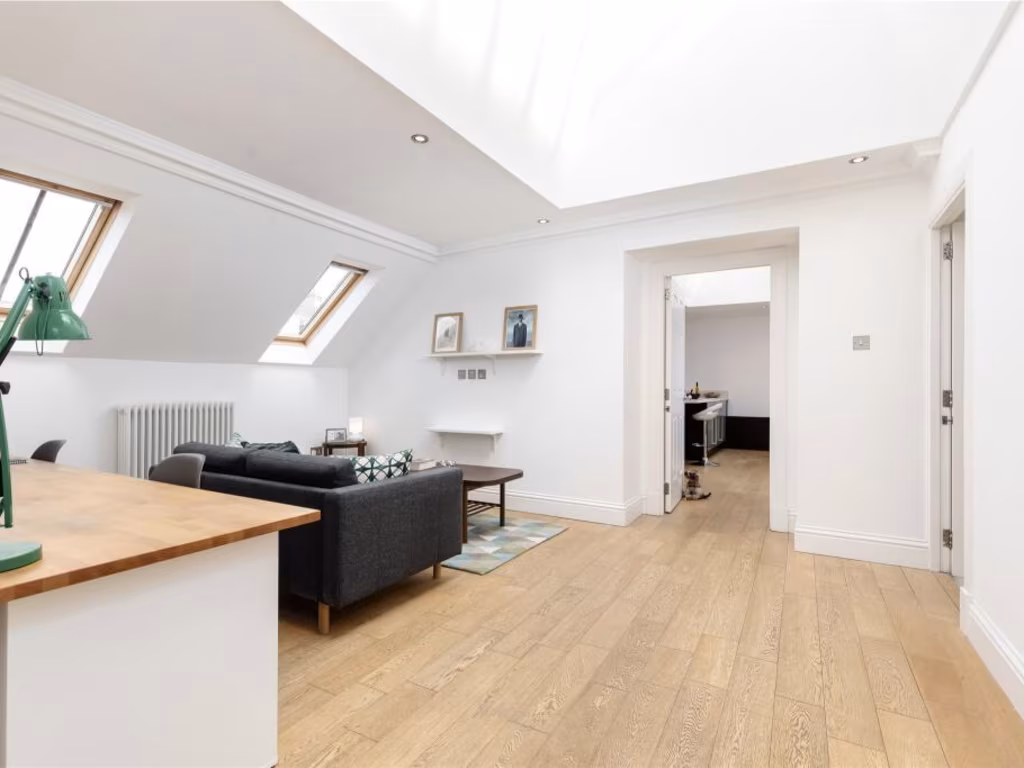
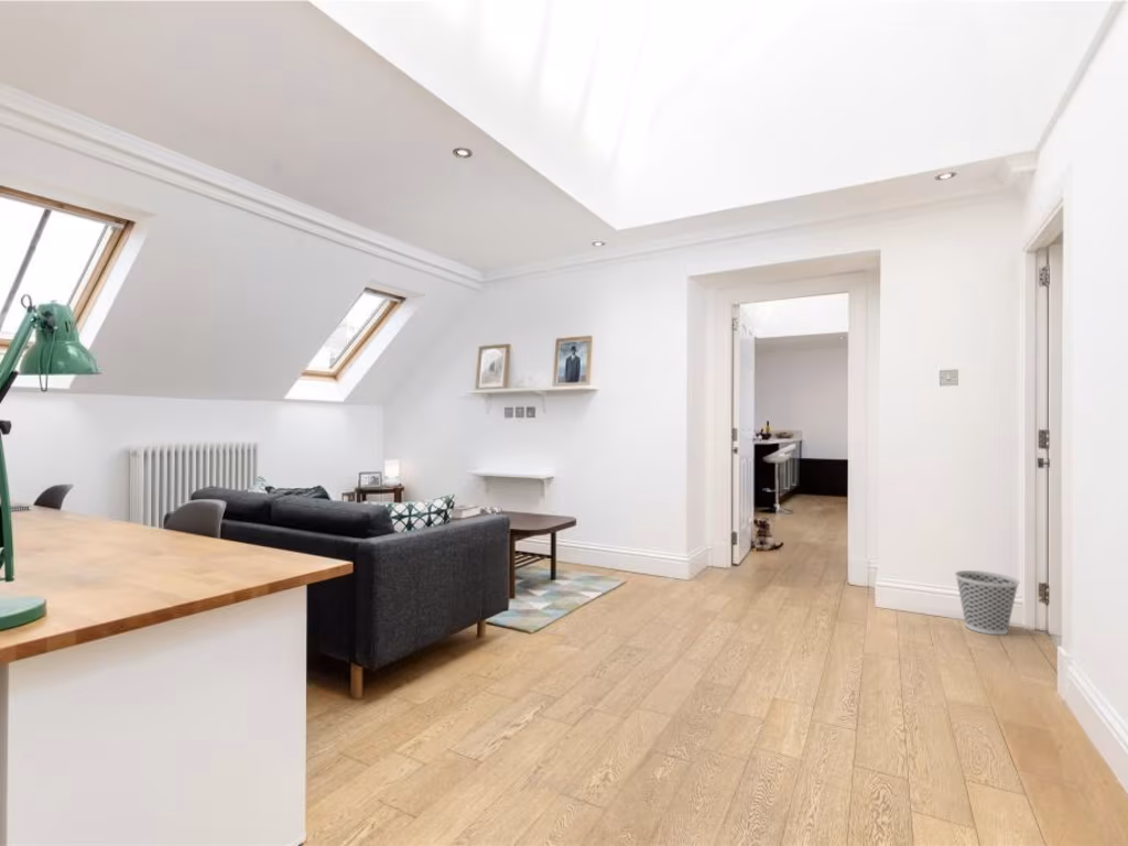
+ wastebasket (986, 603)
